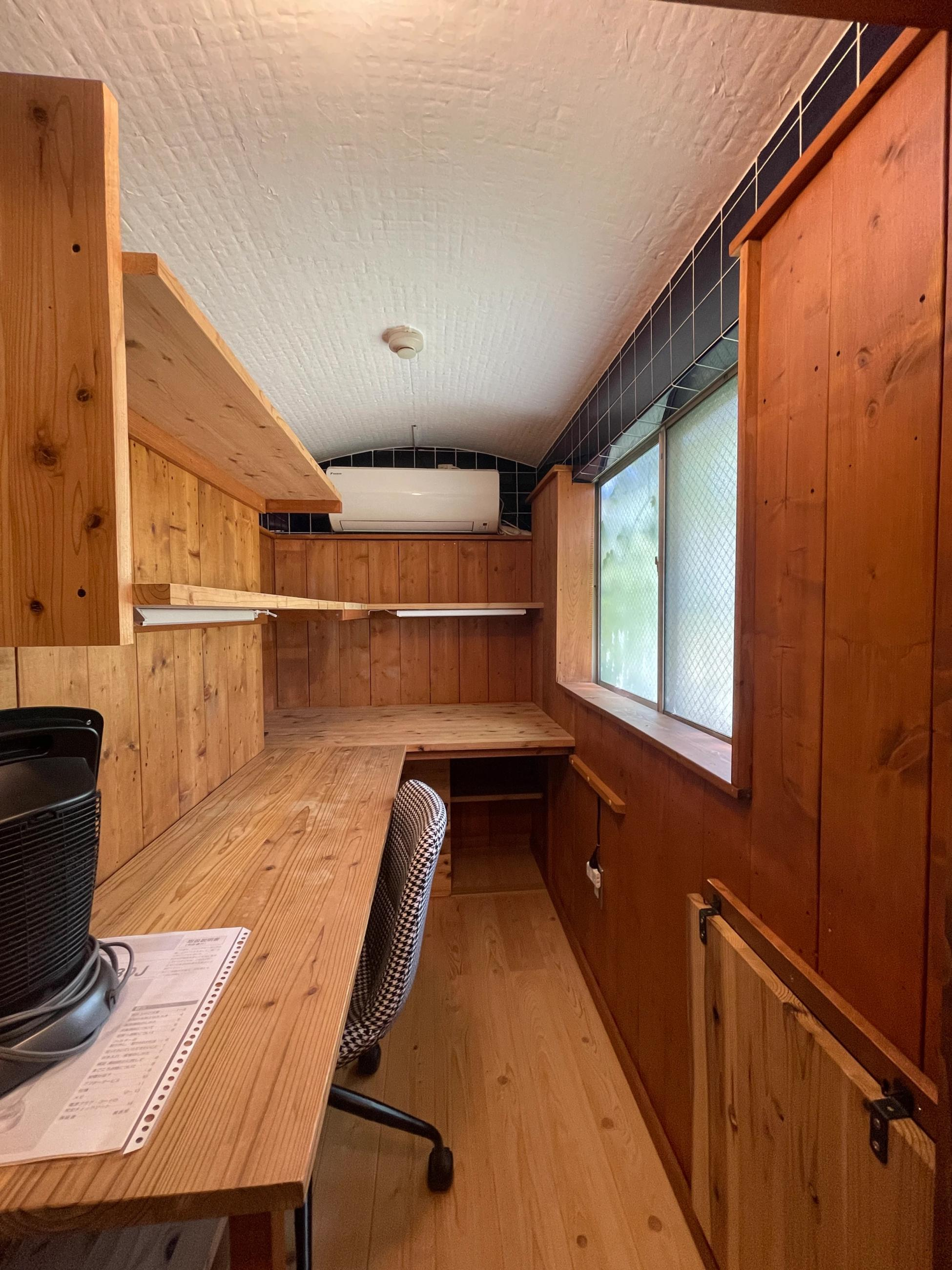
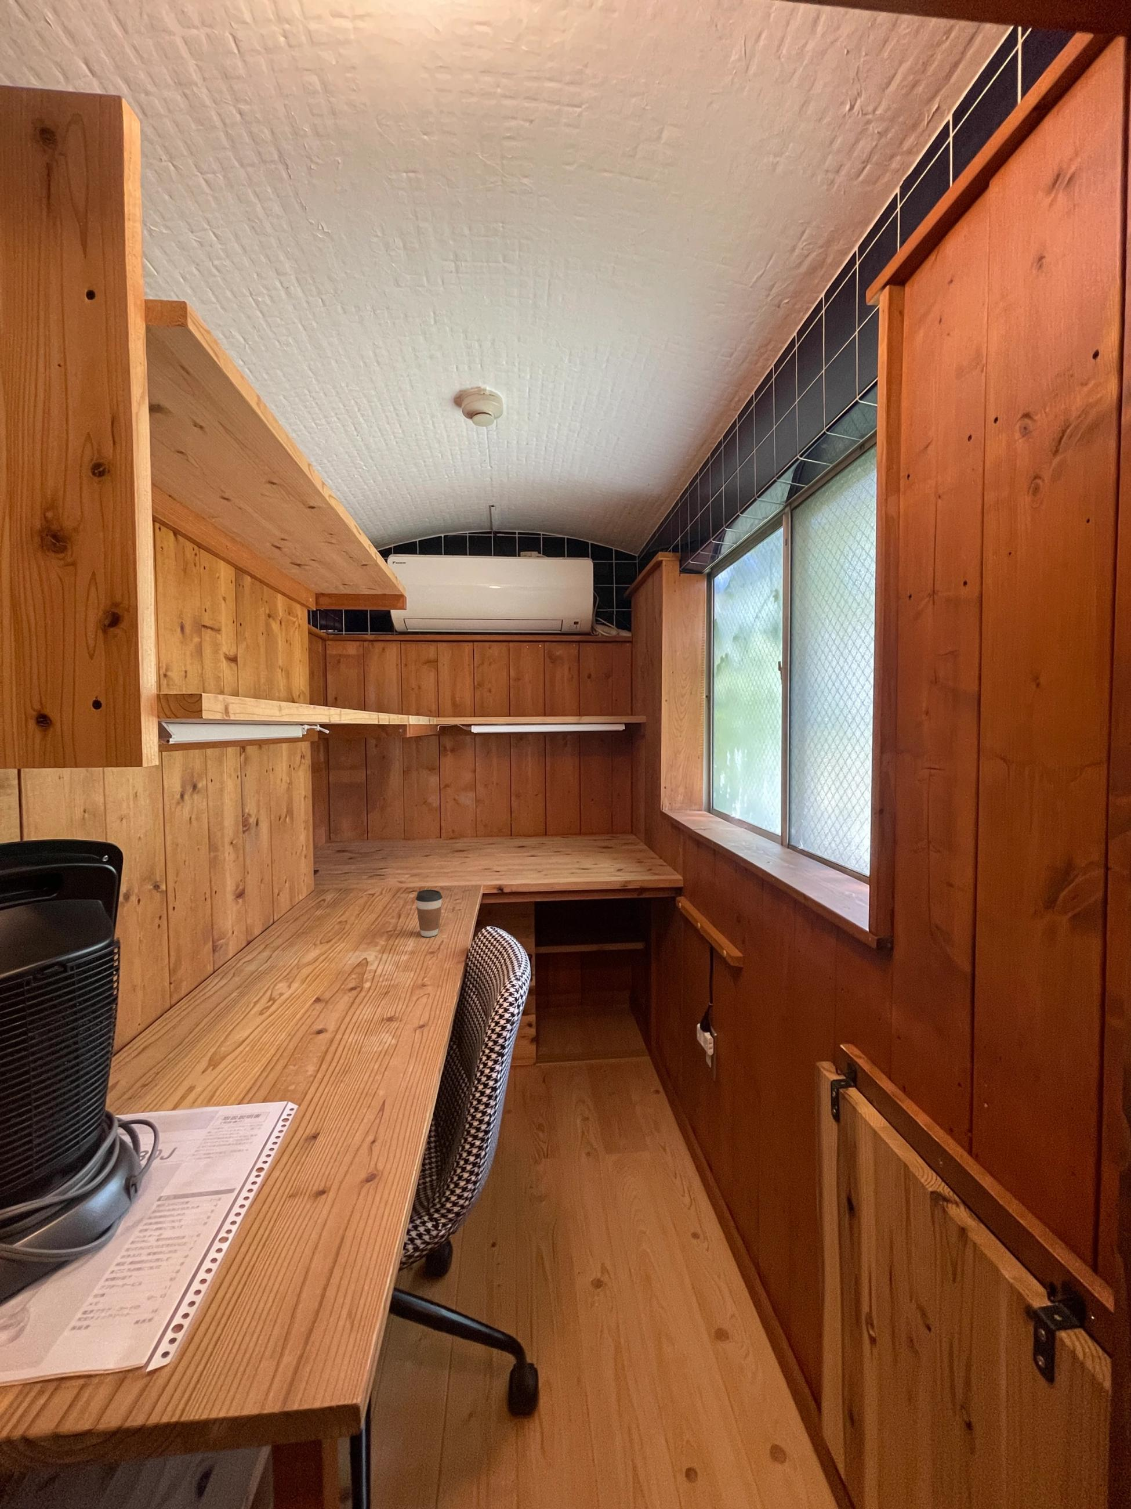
+ coffee cup (429, 913)
